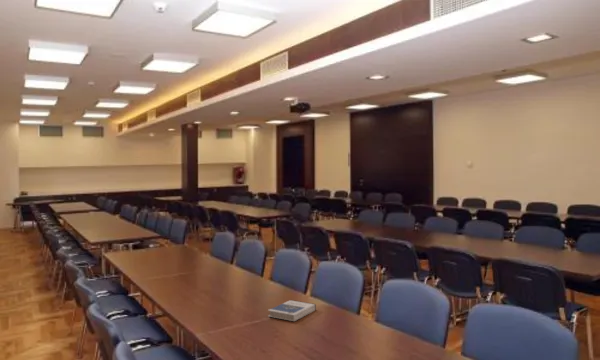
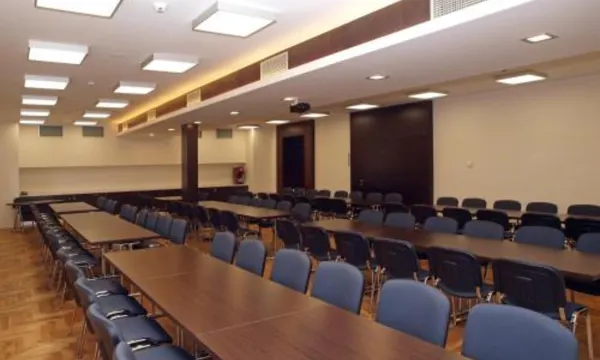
- hardback book (292, 310)
